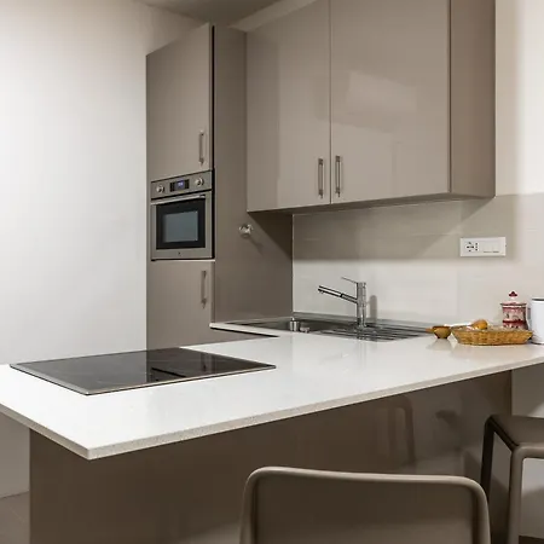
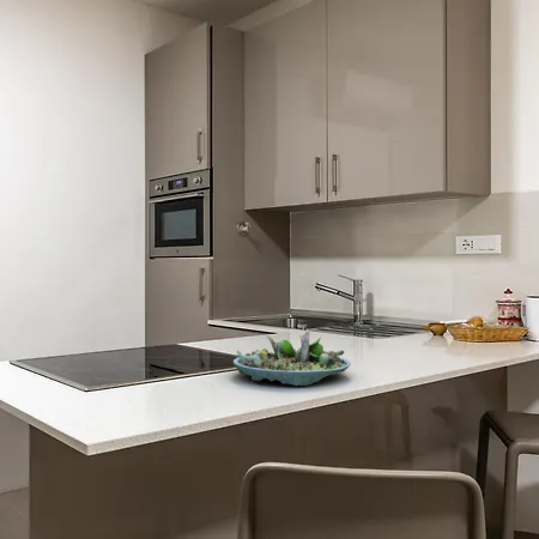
+ succulent planter (291, 351)
